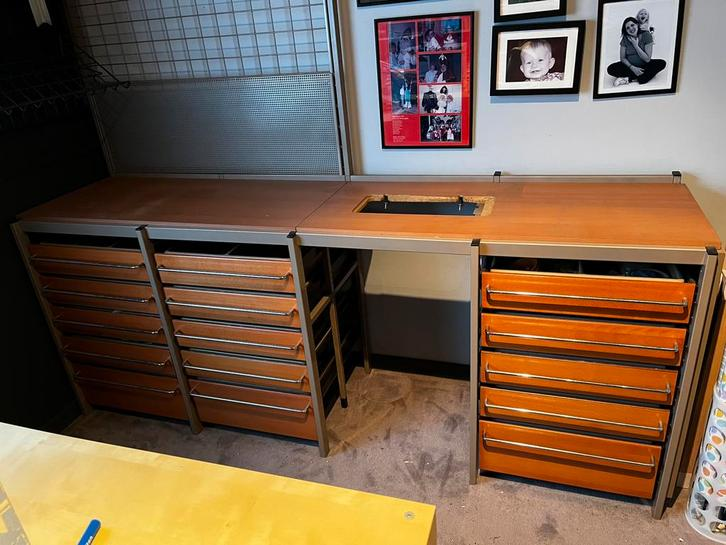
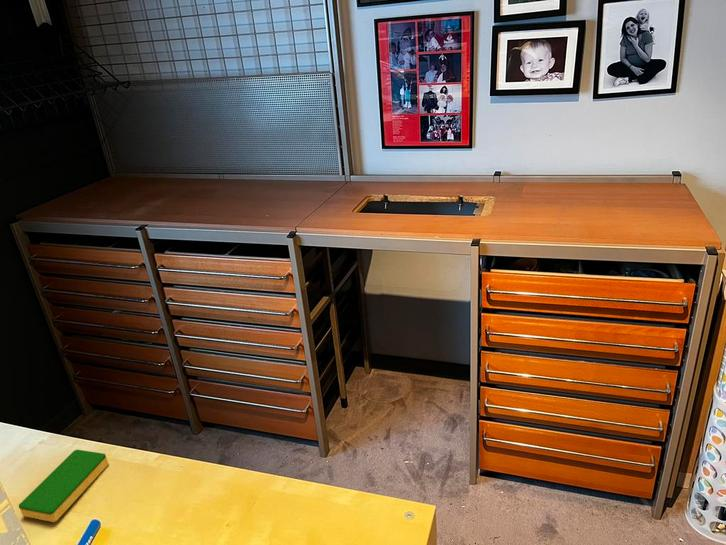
+ dish sponge (66, 483)
